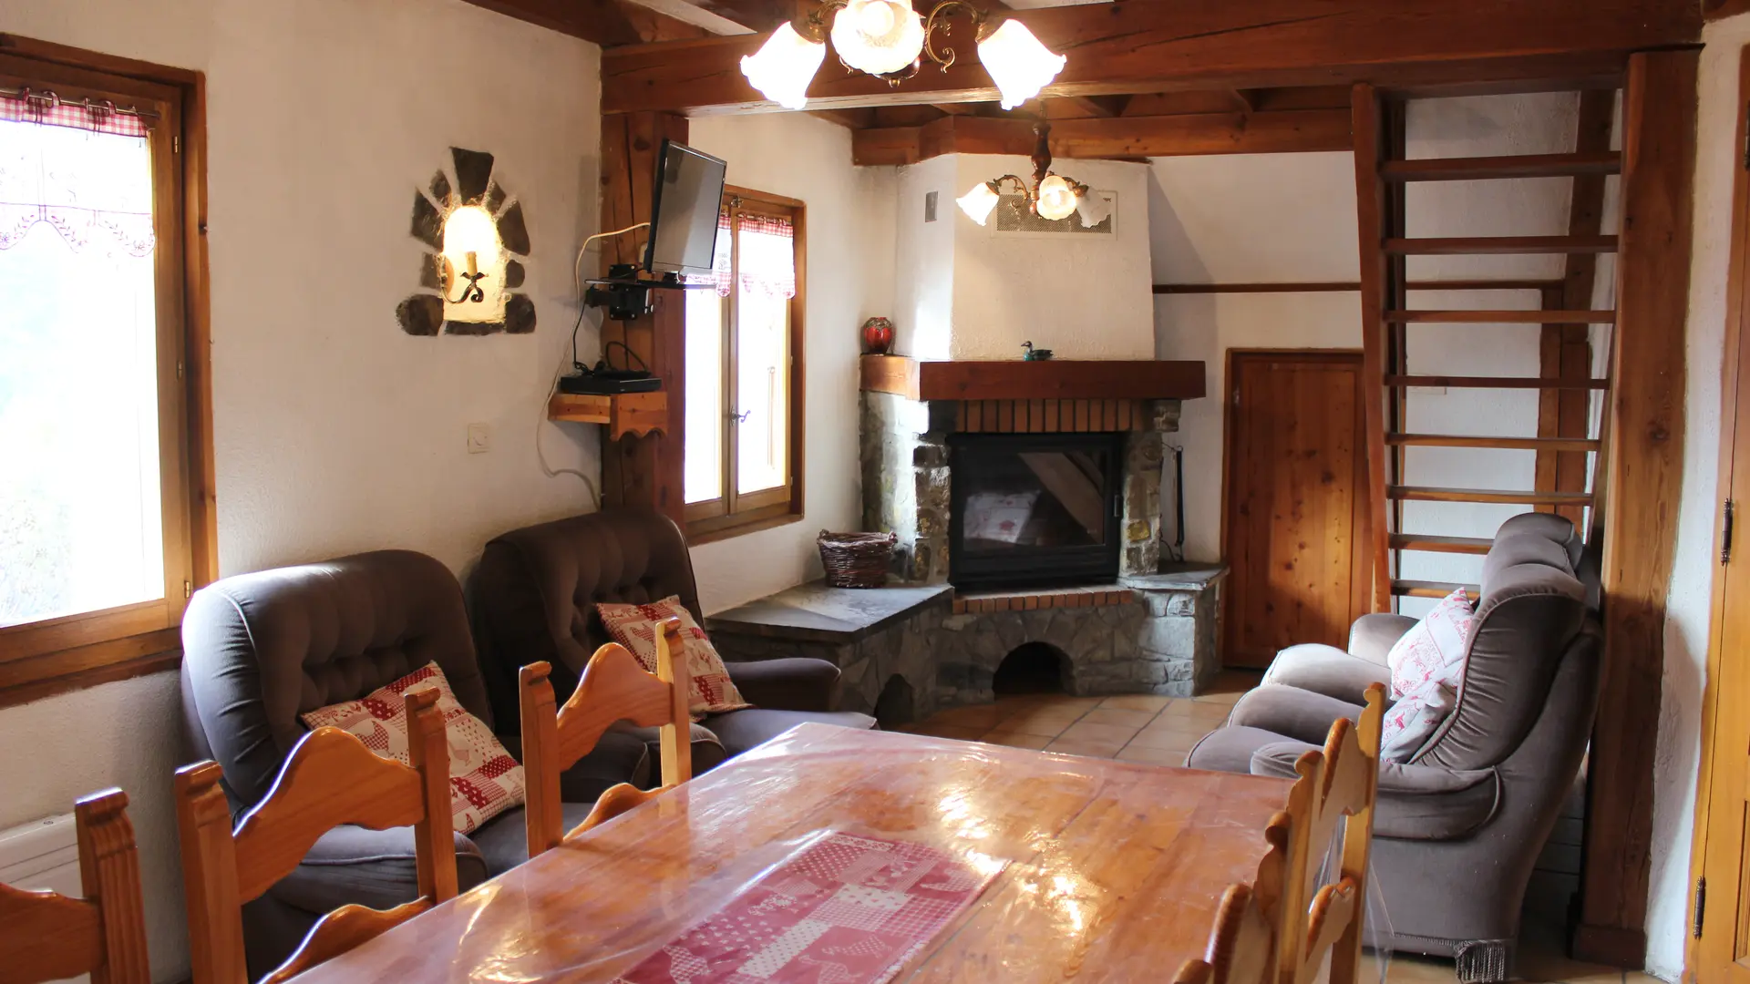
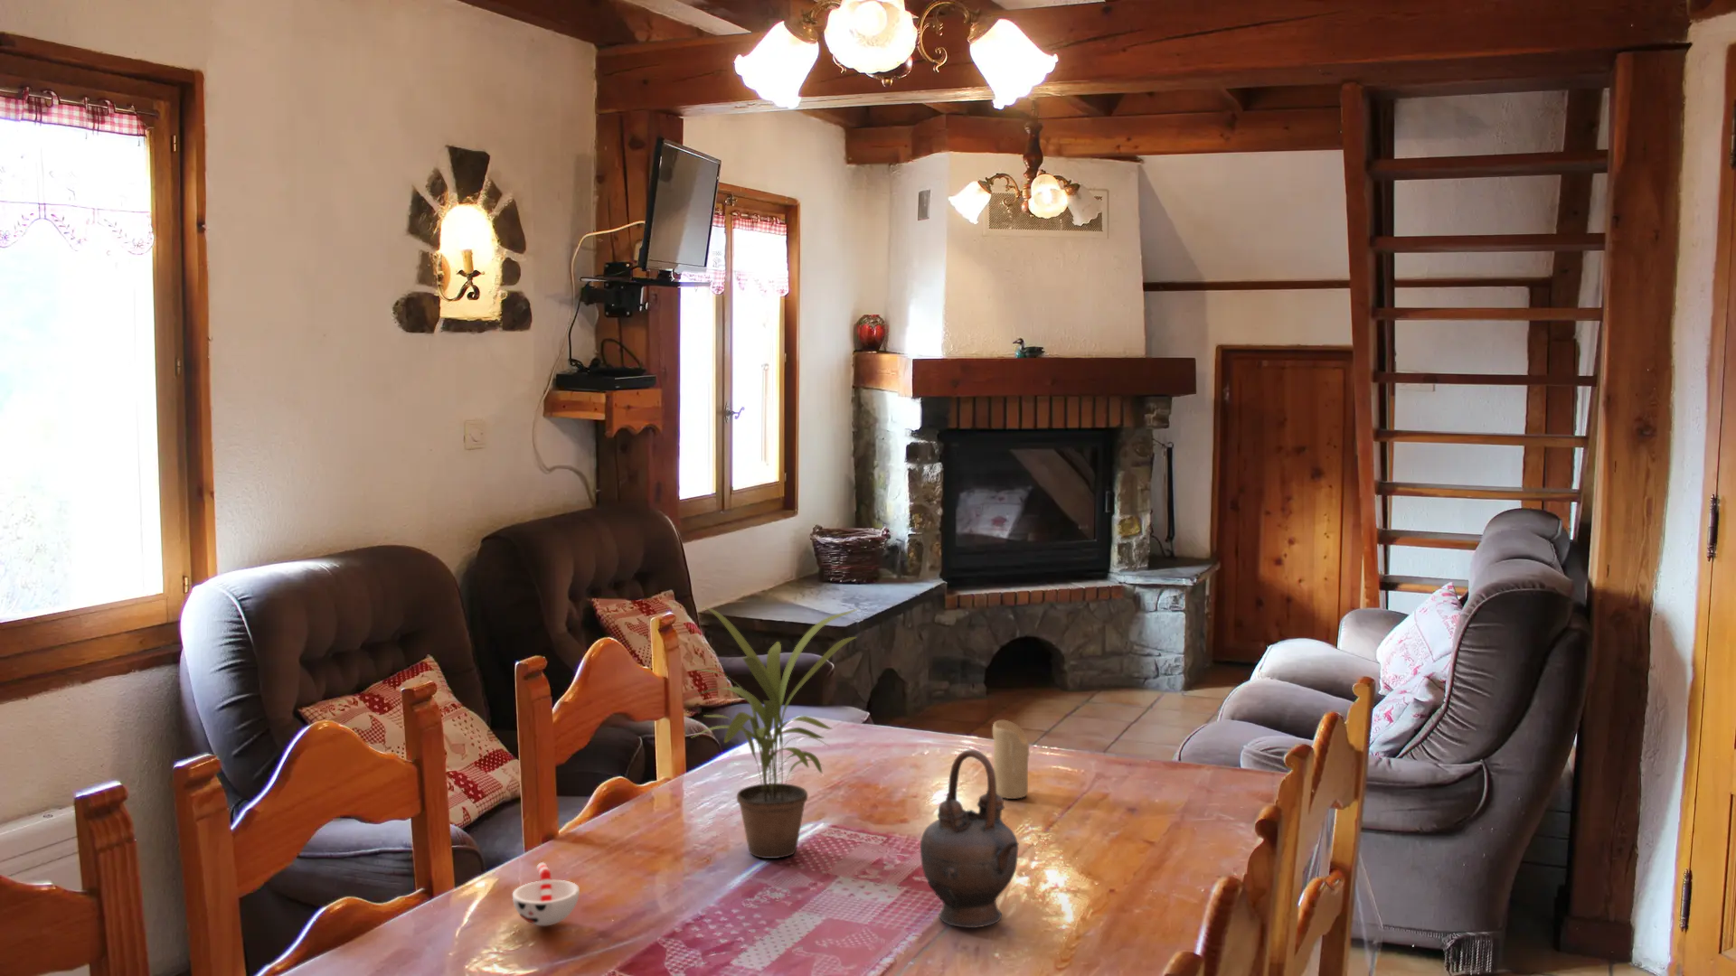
+ cup (545, 899)
+ teapot (975, 838)
+ candle (1011, 758)
+ potted plant (780, 729)
